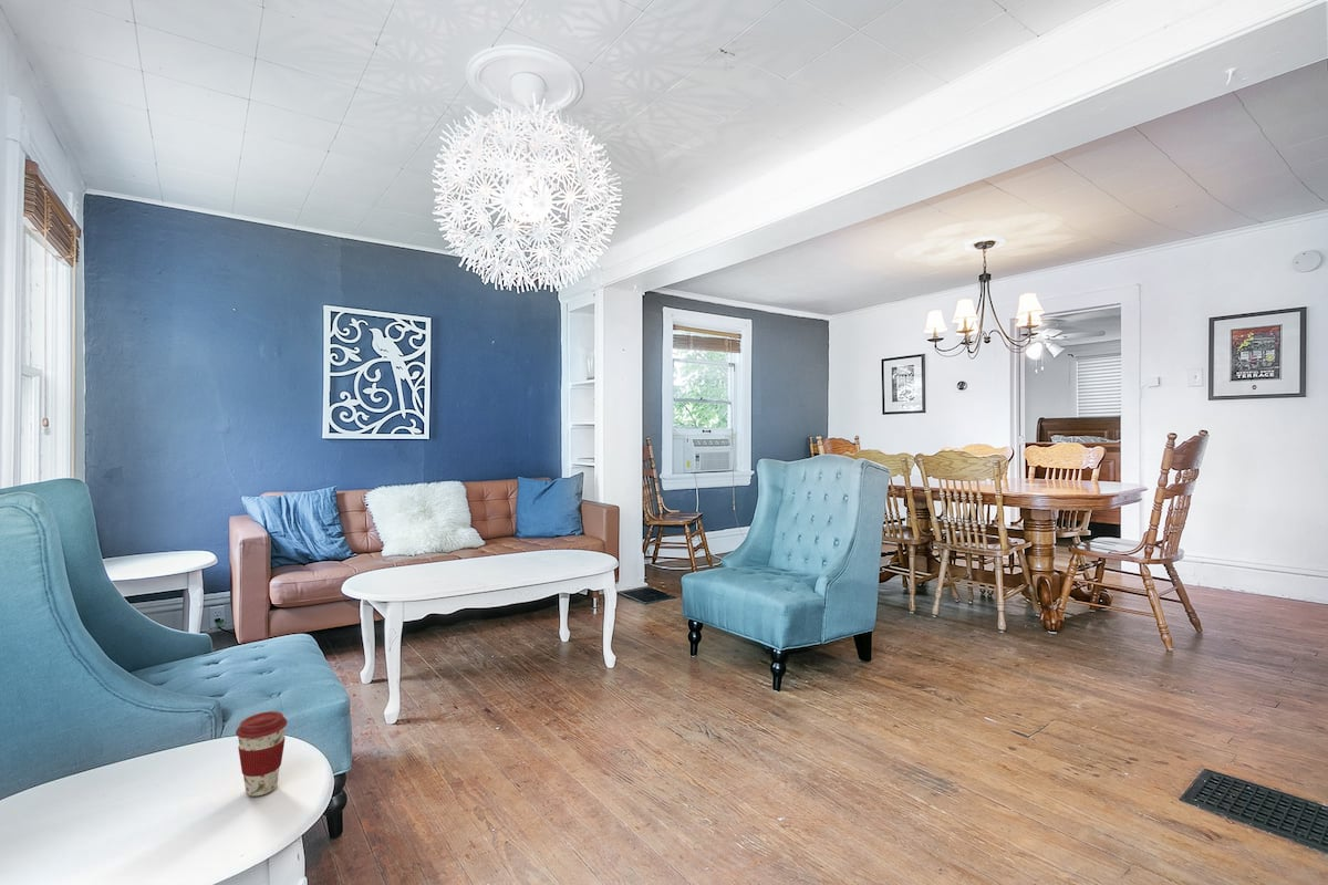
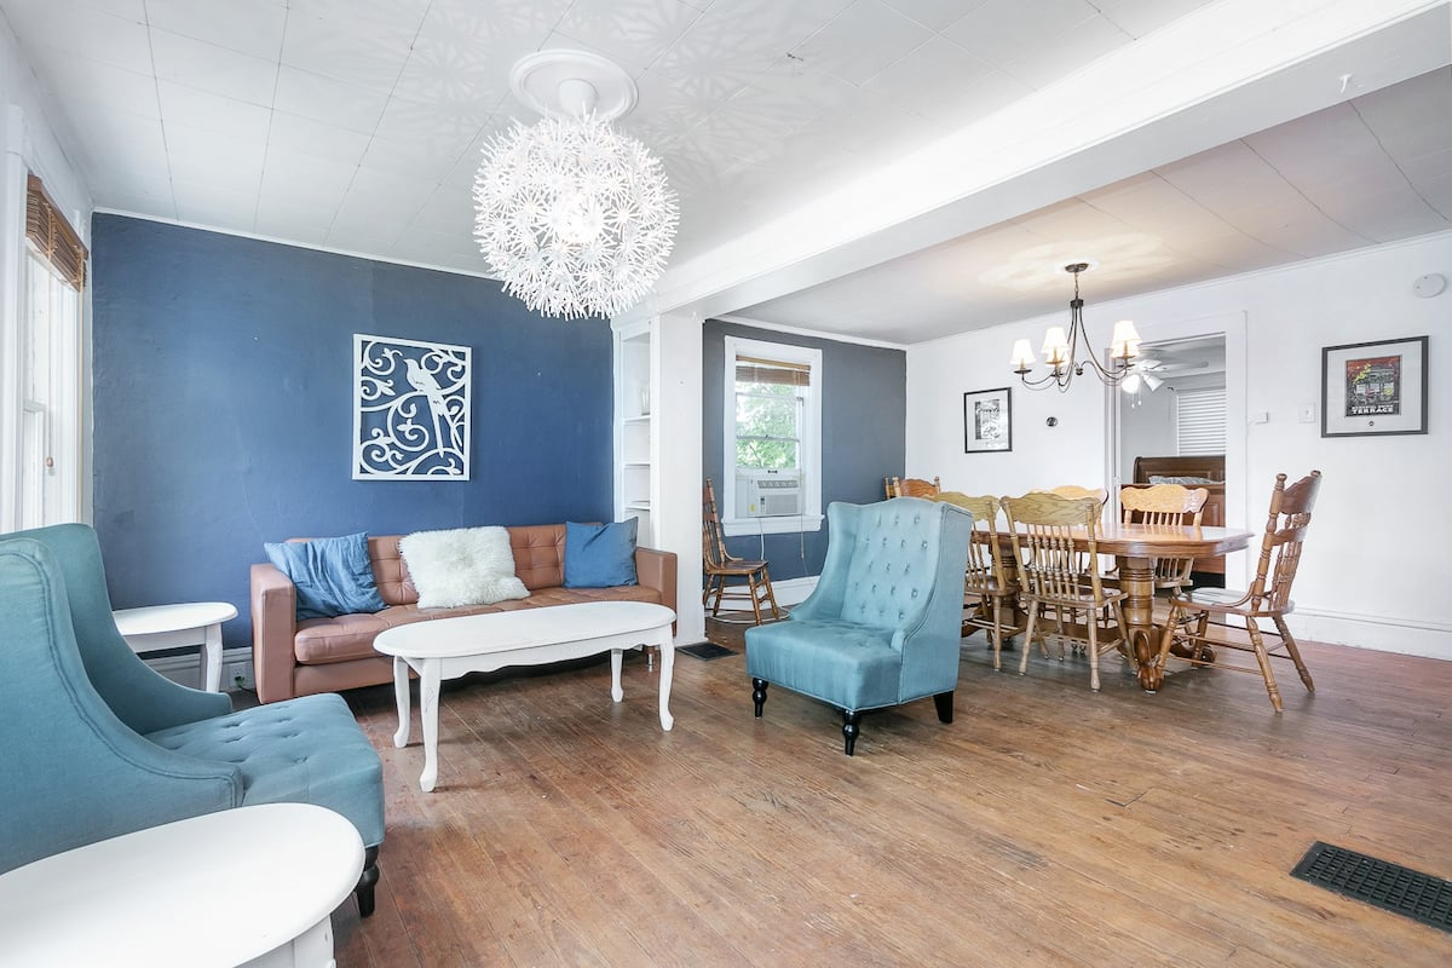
- coffee cup (261, 753)
